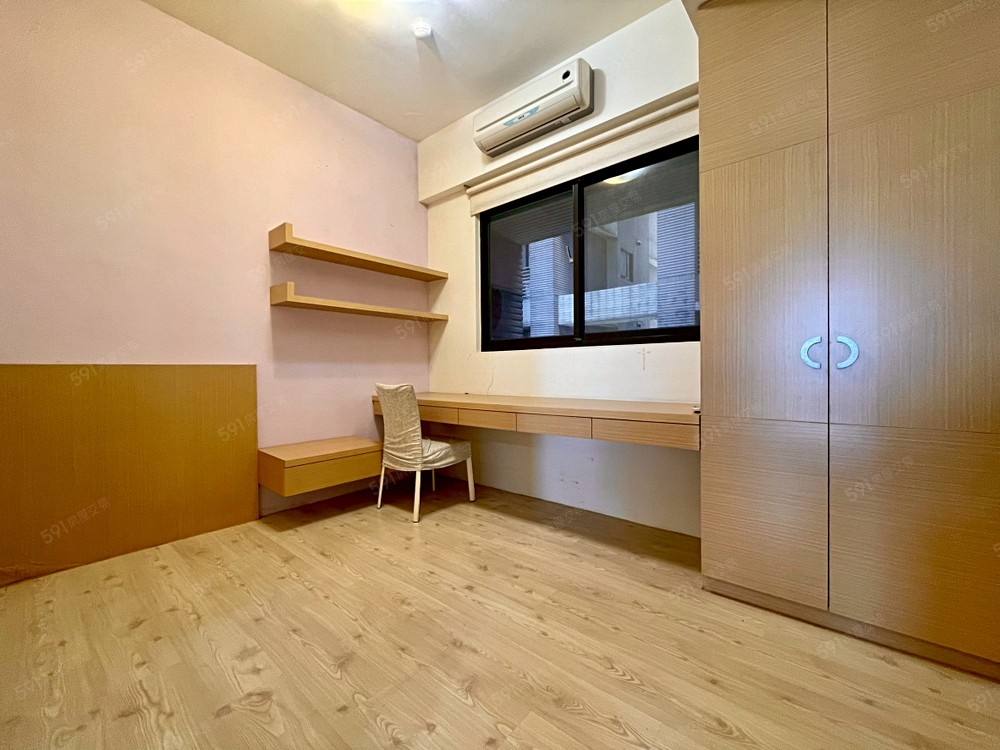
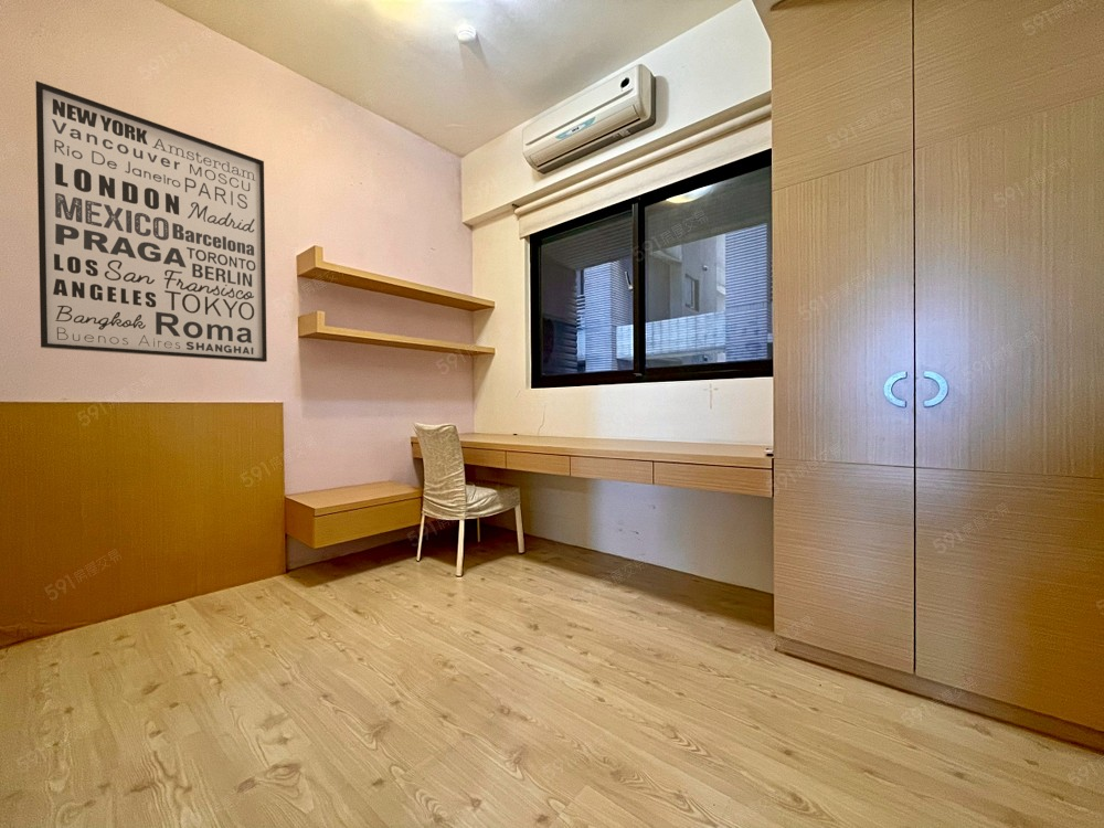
+ wall art (167, 242)
